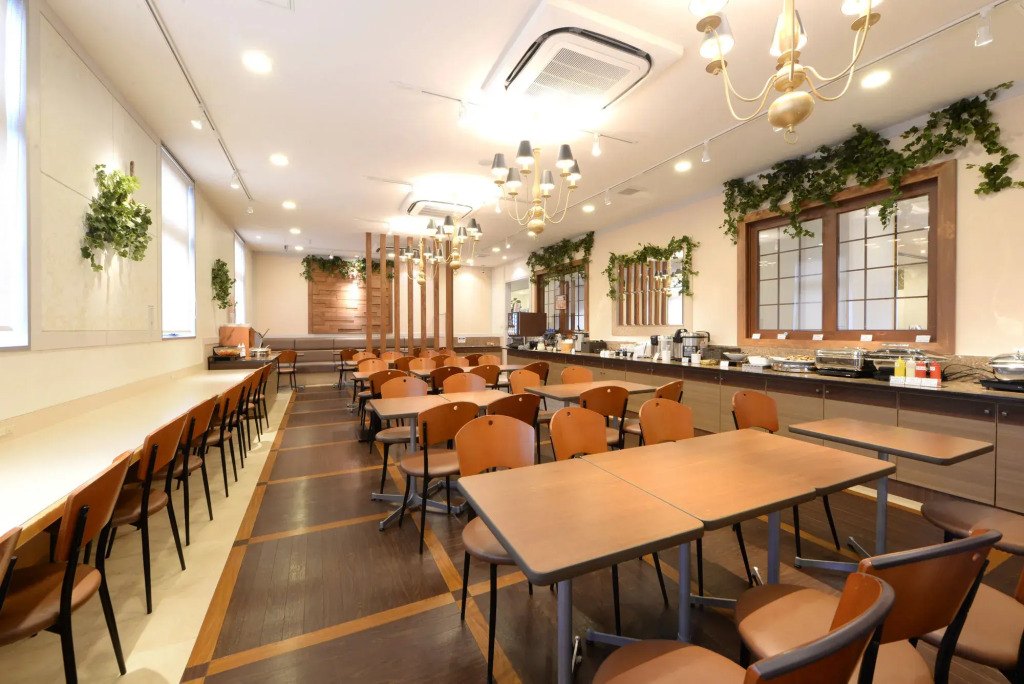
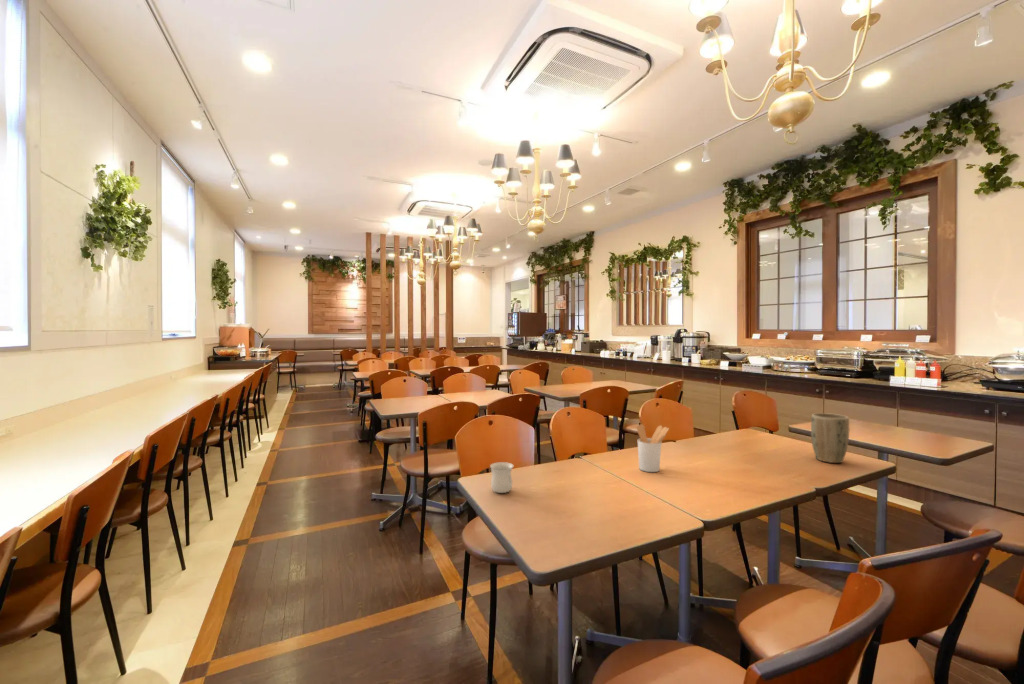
+ utensil holder (653, 447)
+ mug (499, 476)
+ plant pot (829, 437)
